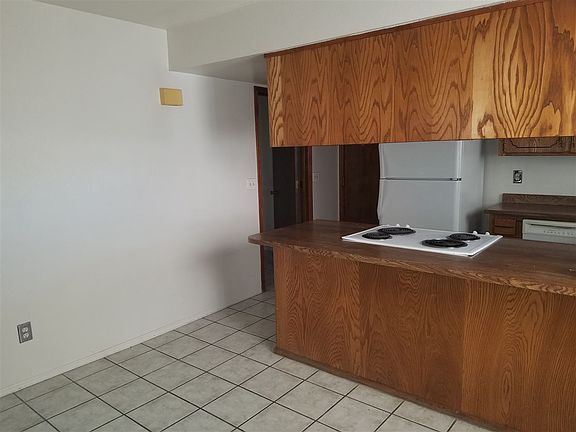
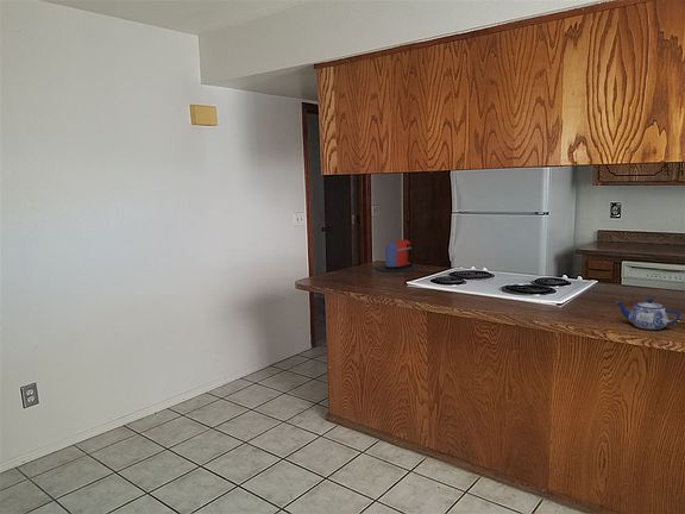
+ coffee maker (398, 253)
+ teapot (646, 312)
